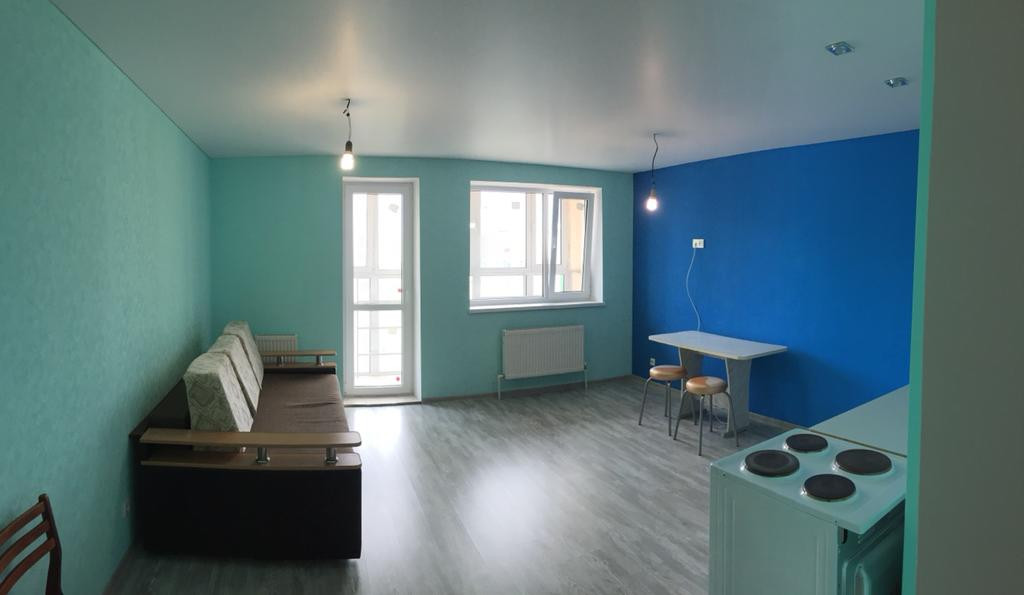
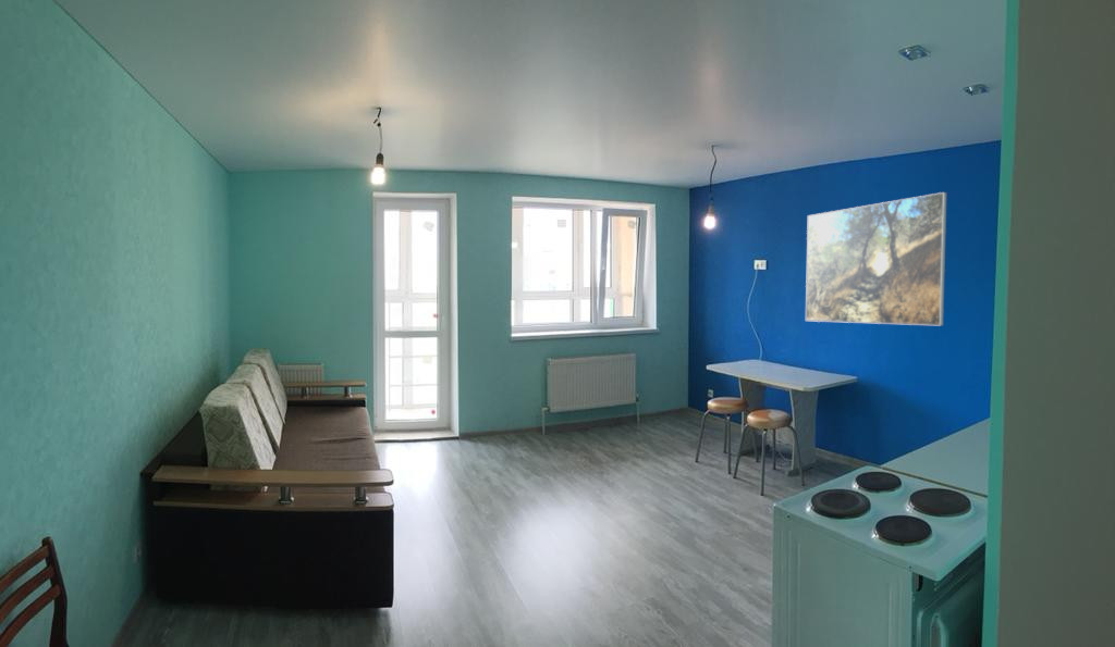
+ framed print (867, 264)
